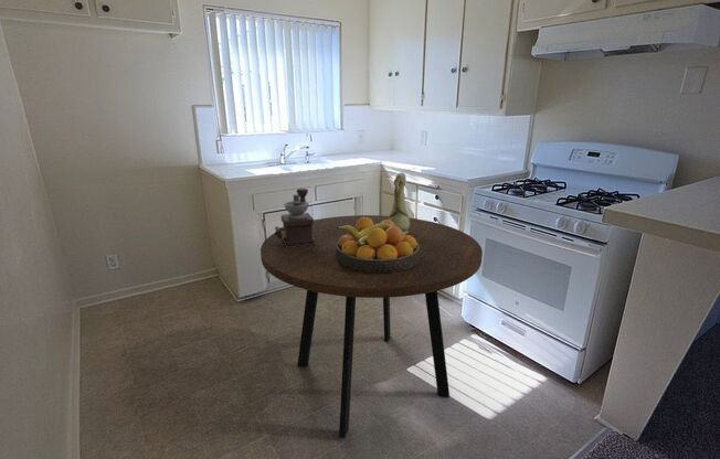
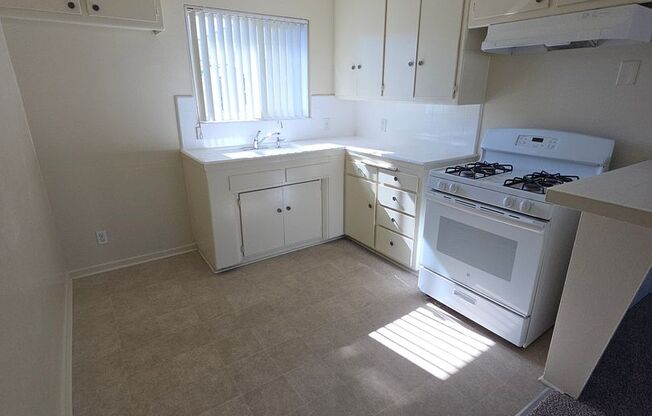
- coffee grinder (294, 215)
- pitcher (398, 203)
- fruit bowl (378, 238)
- dining table (383, 313)
